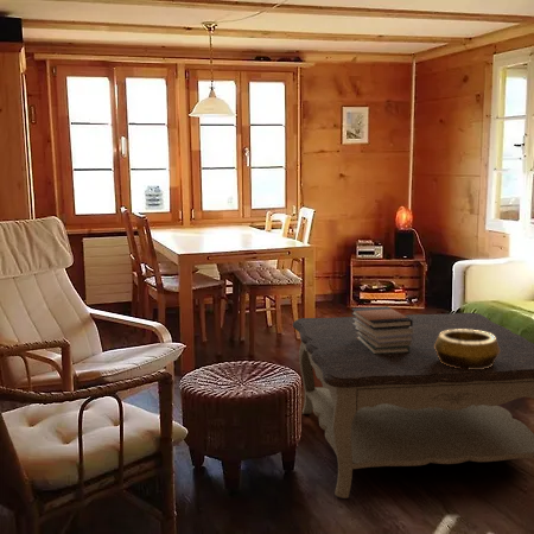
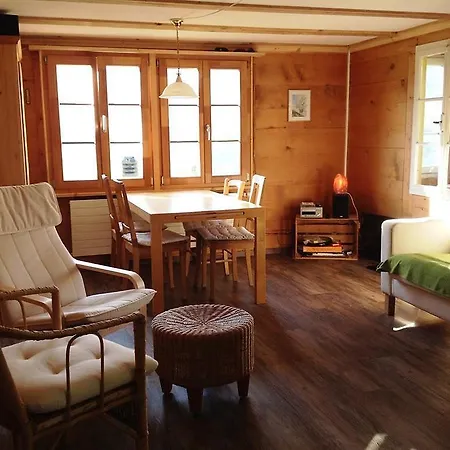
- decorative bowl (466, 348)
- coffee table (415, 392)
- book stack (381, 329)
